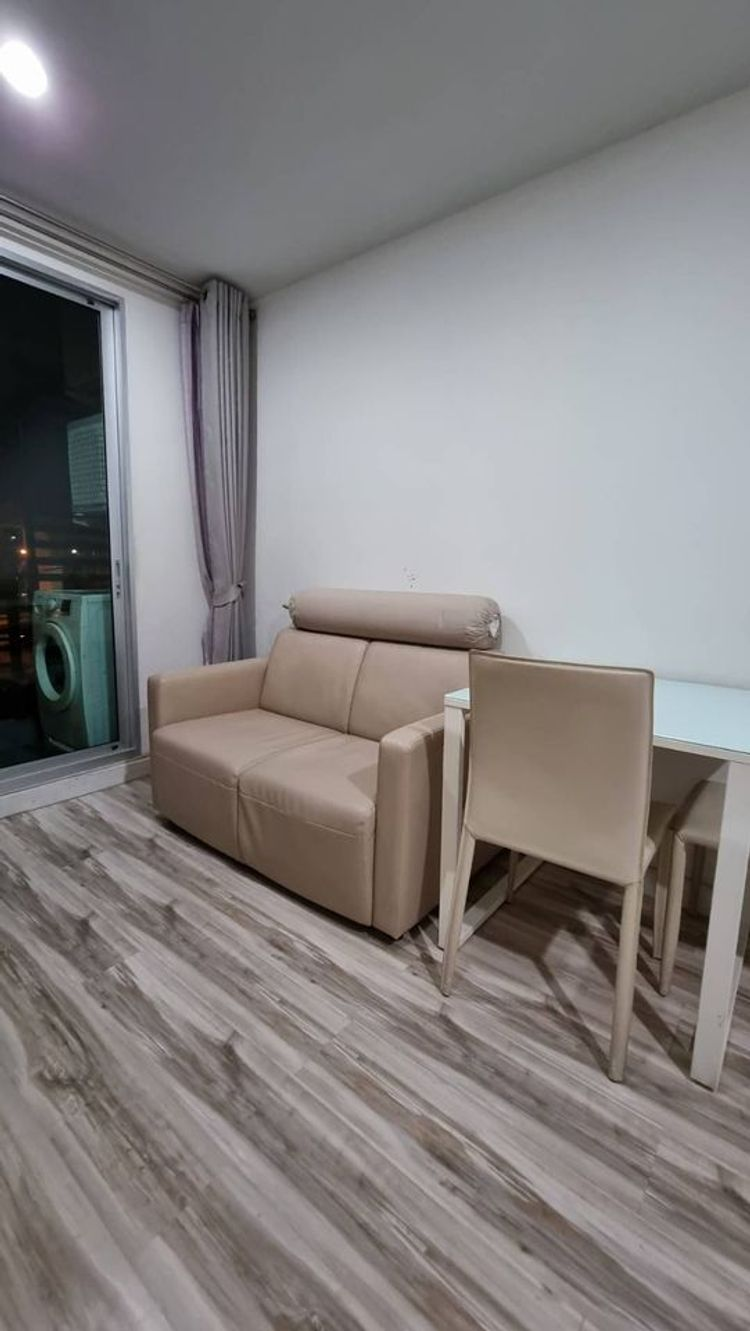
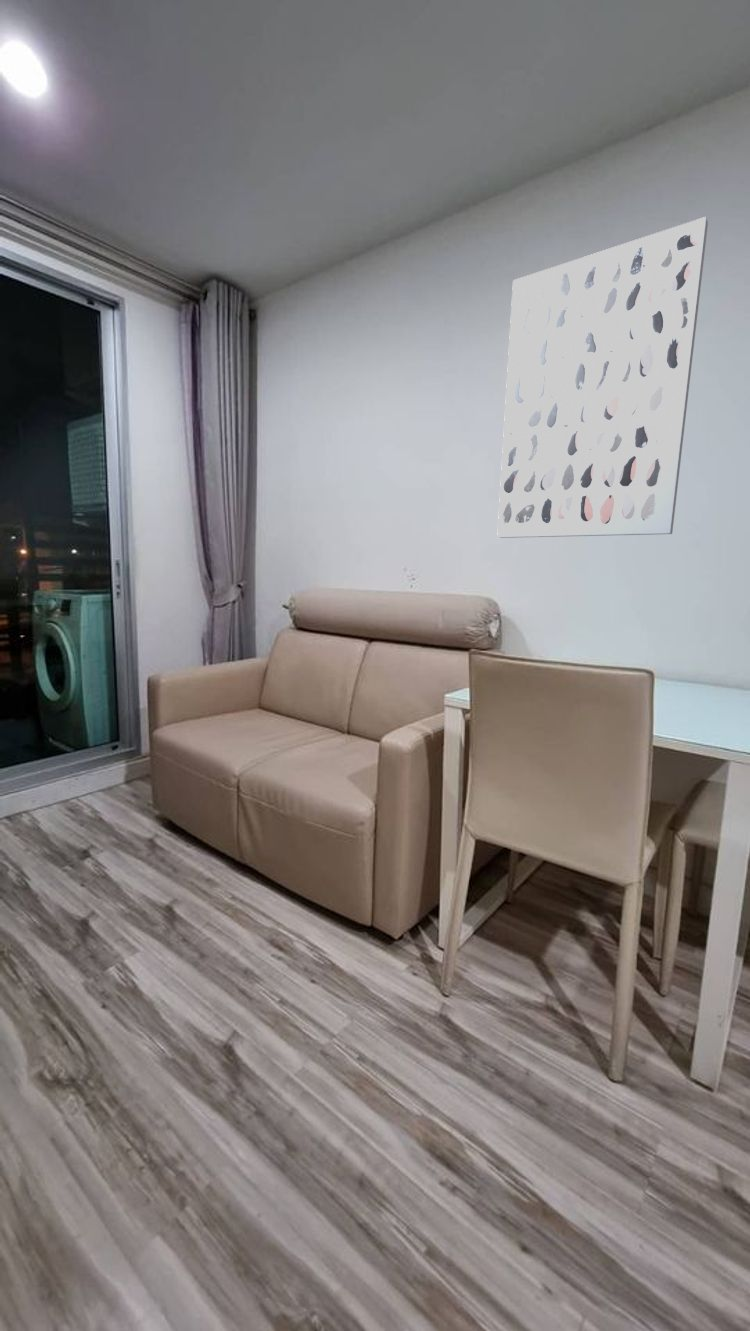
+ wall art (588, 400)
